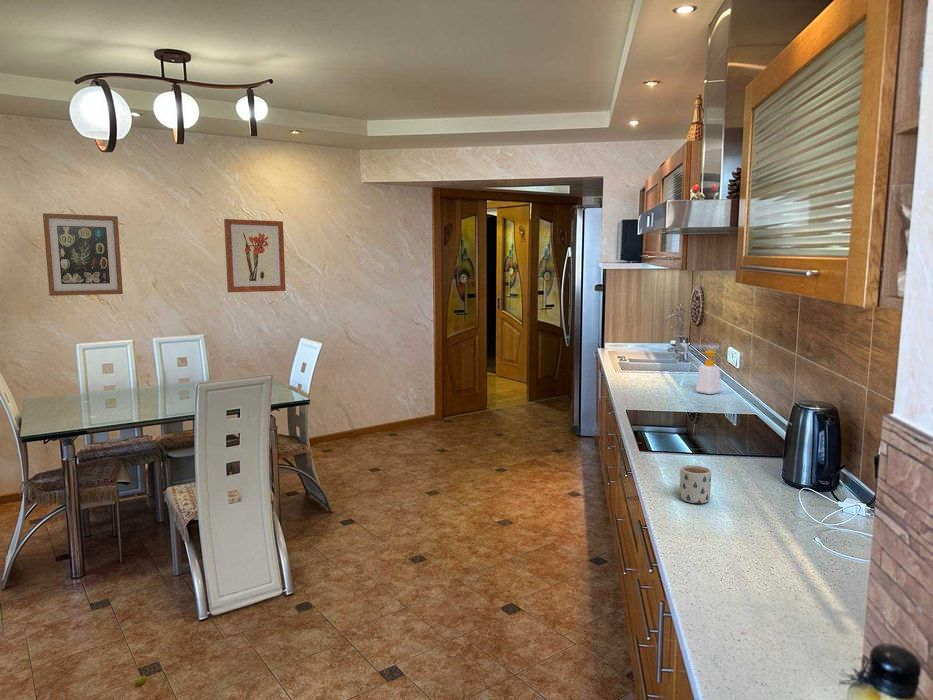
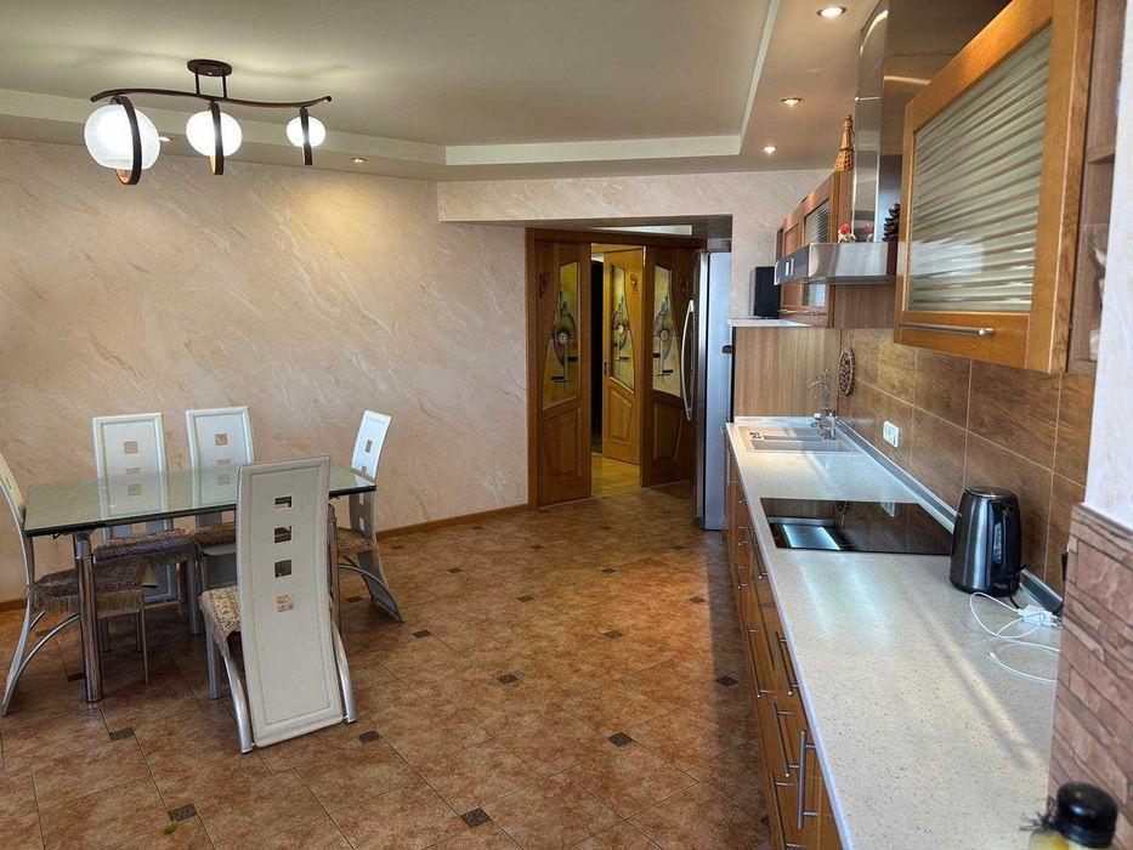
- soap bottle (706, 371)
- wall art (255, 256)
- mug (694, 482)
- wall art (84, 255)
